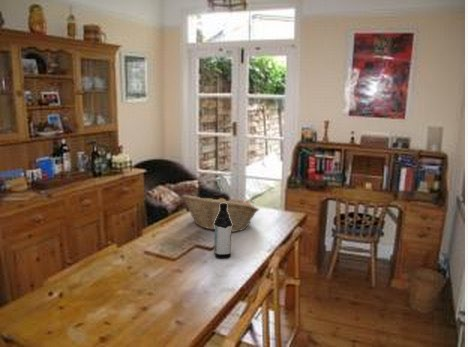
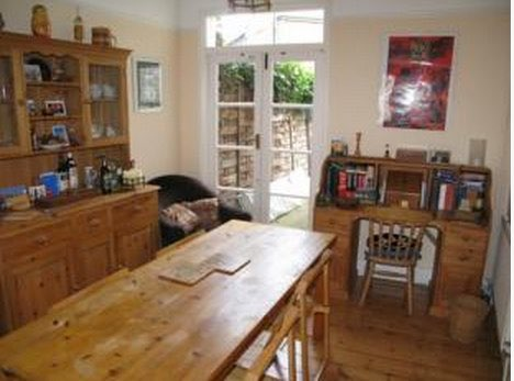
- fruit basket (219, 208)
- water bottle (223, 230)
